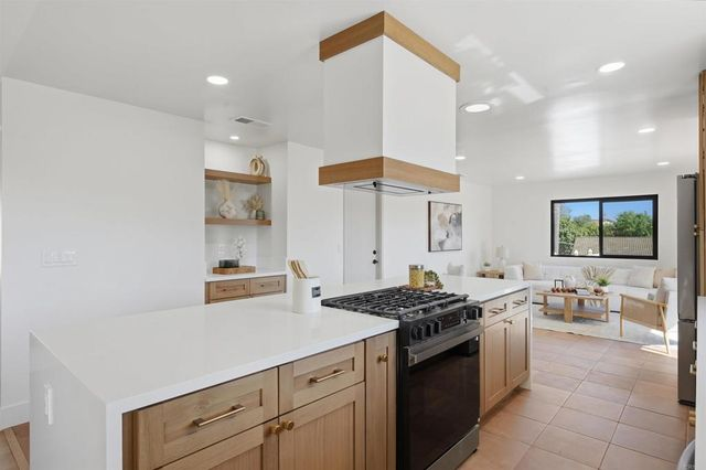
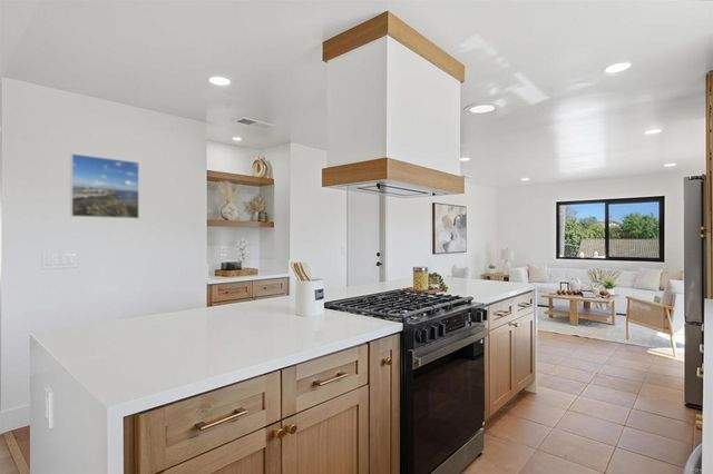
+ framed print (106, 187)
